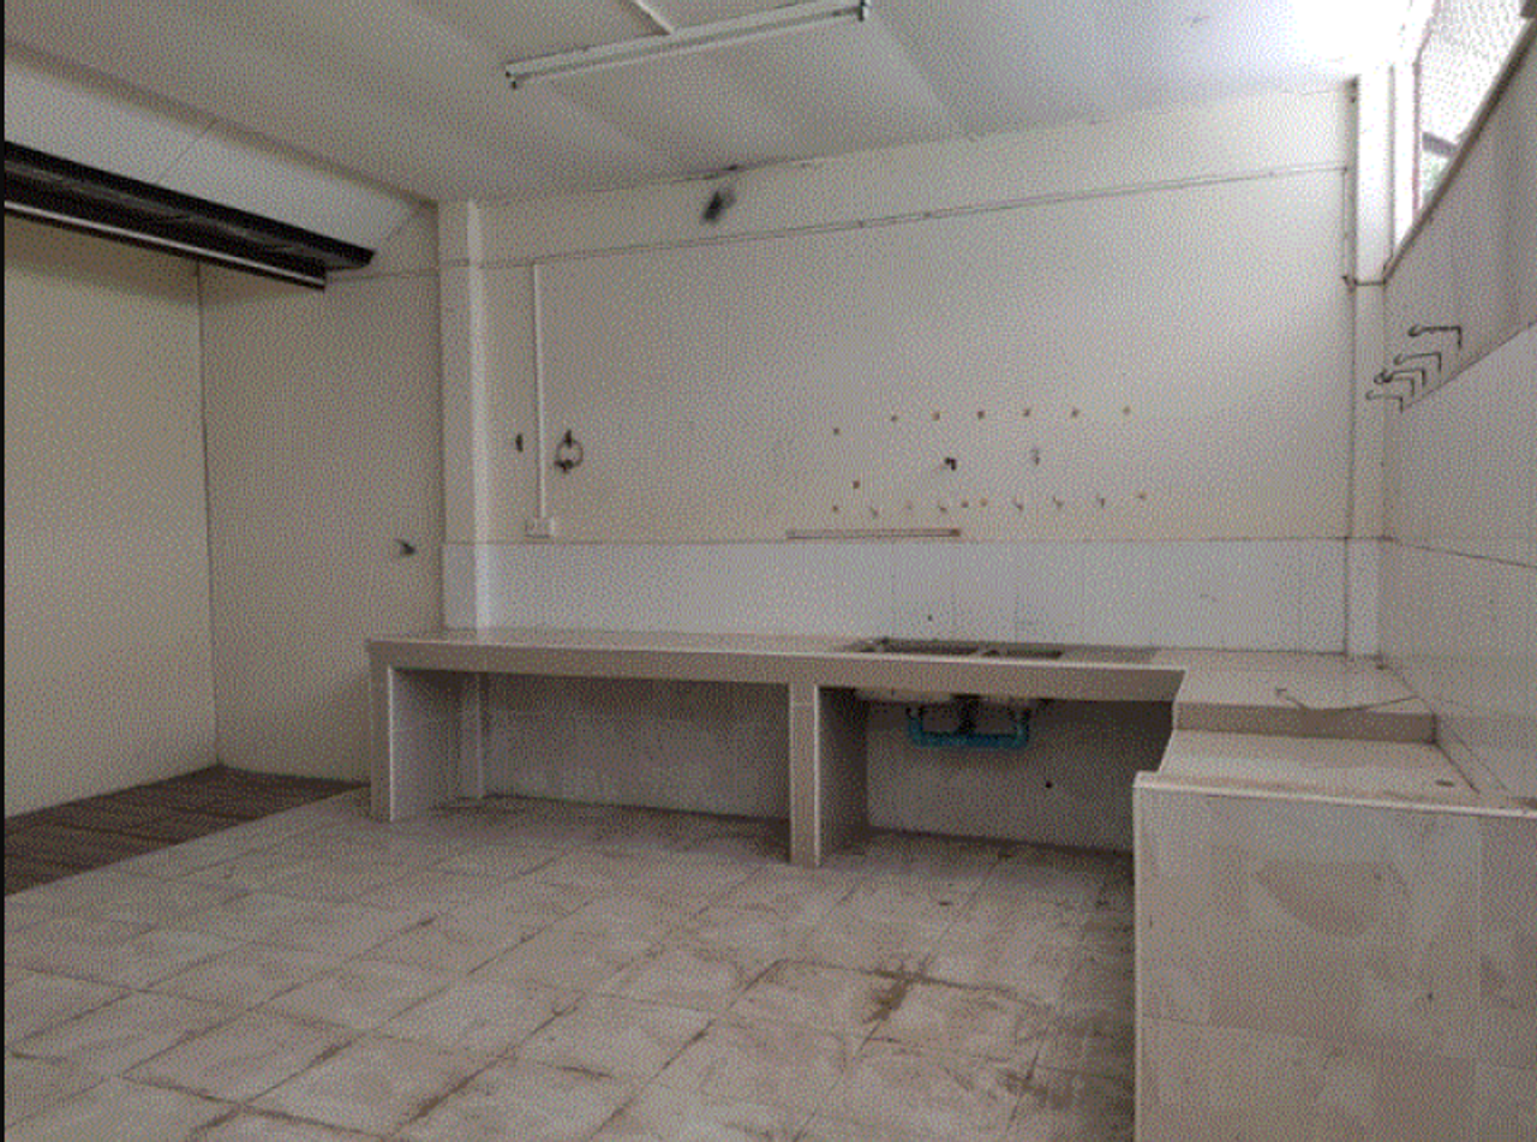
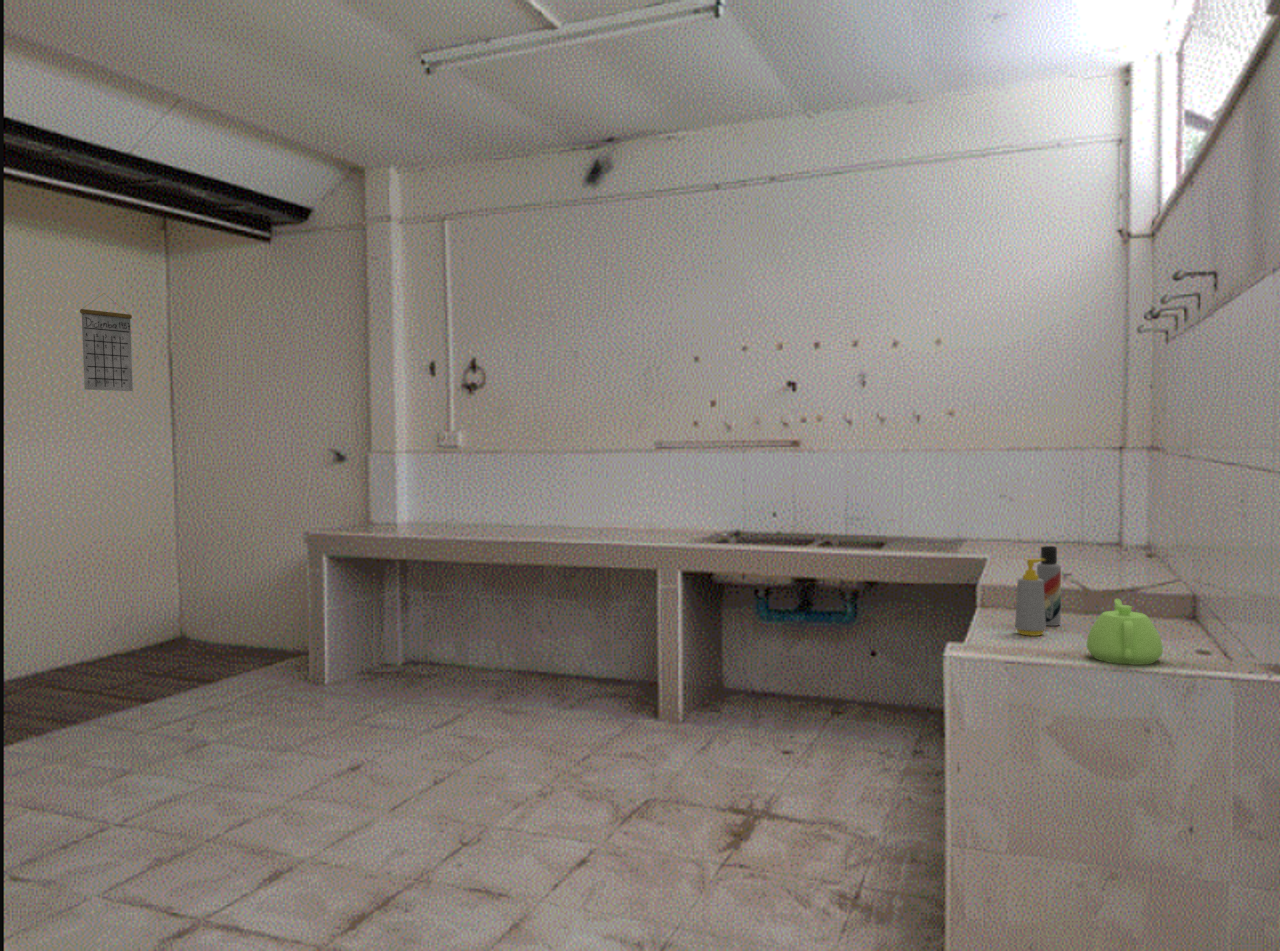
+ lotion bottle (1048, 584)
+ soap bottle (1030, 596)
+ teapot (1123, 631)
+ calendar (107, 341)
